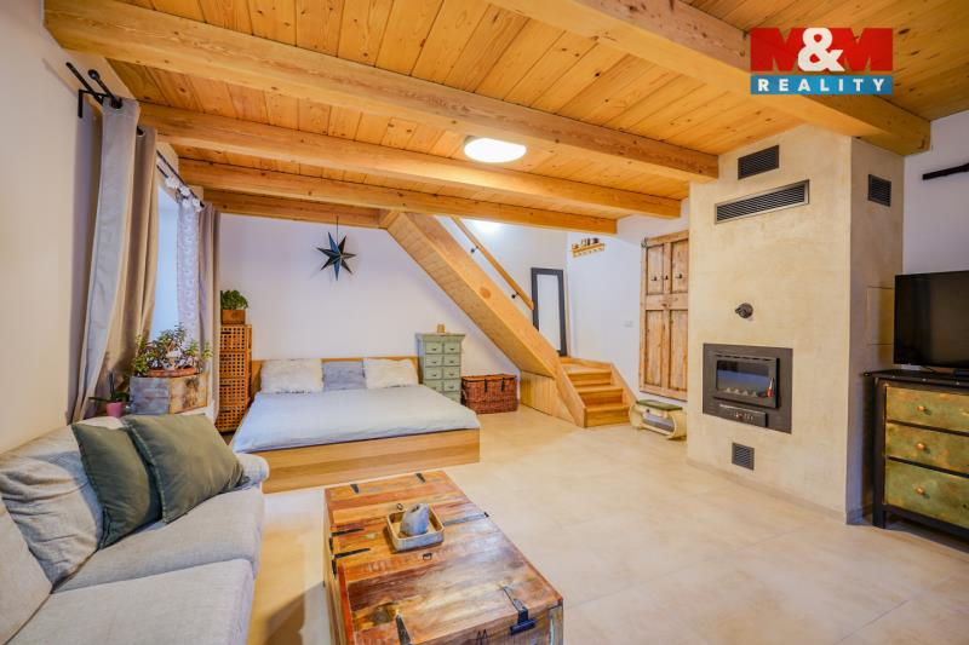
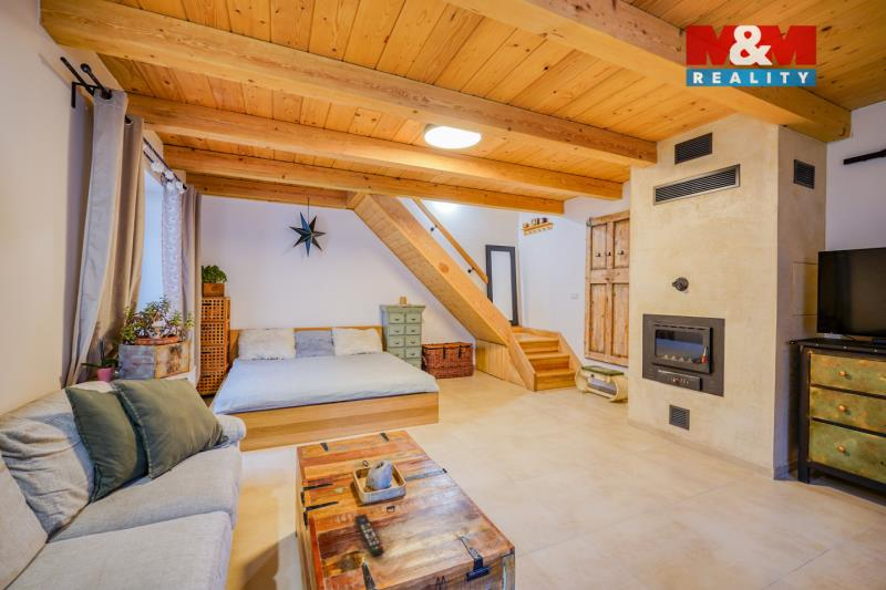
+ remote control (368, 532)
